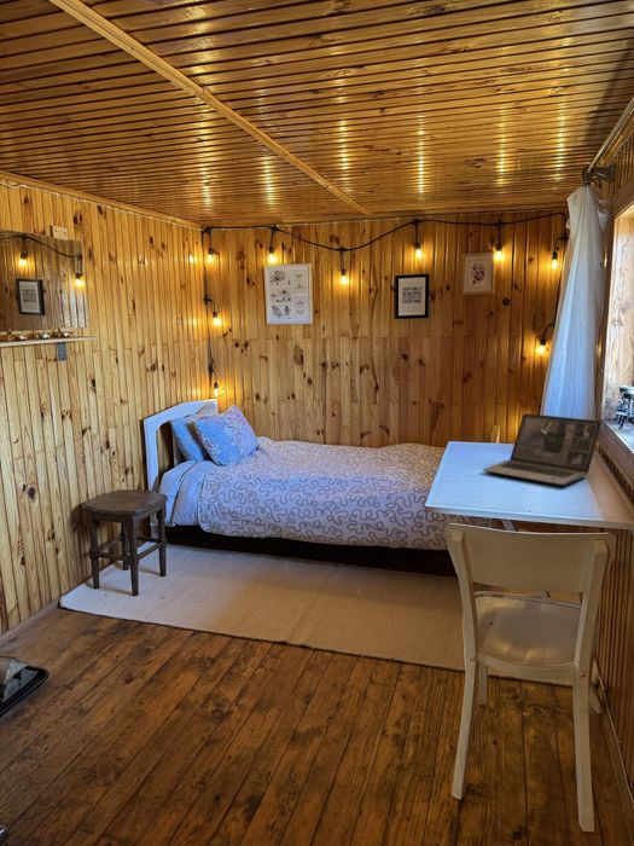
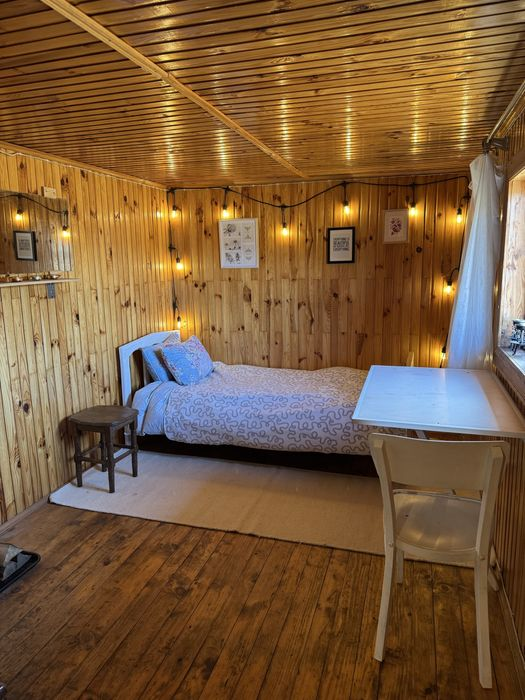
- laptop (541, 447)
